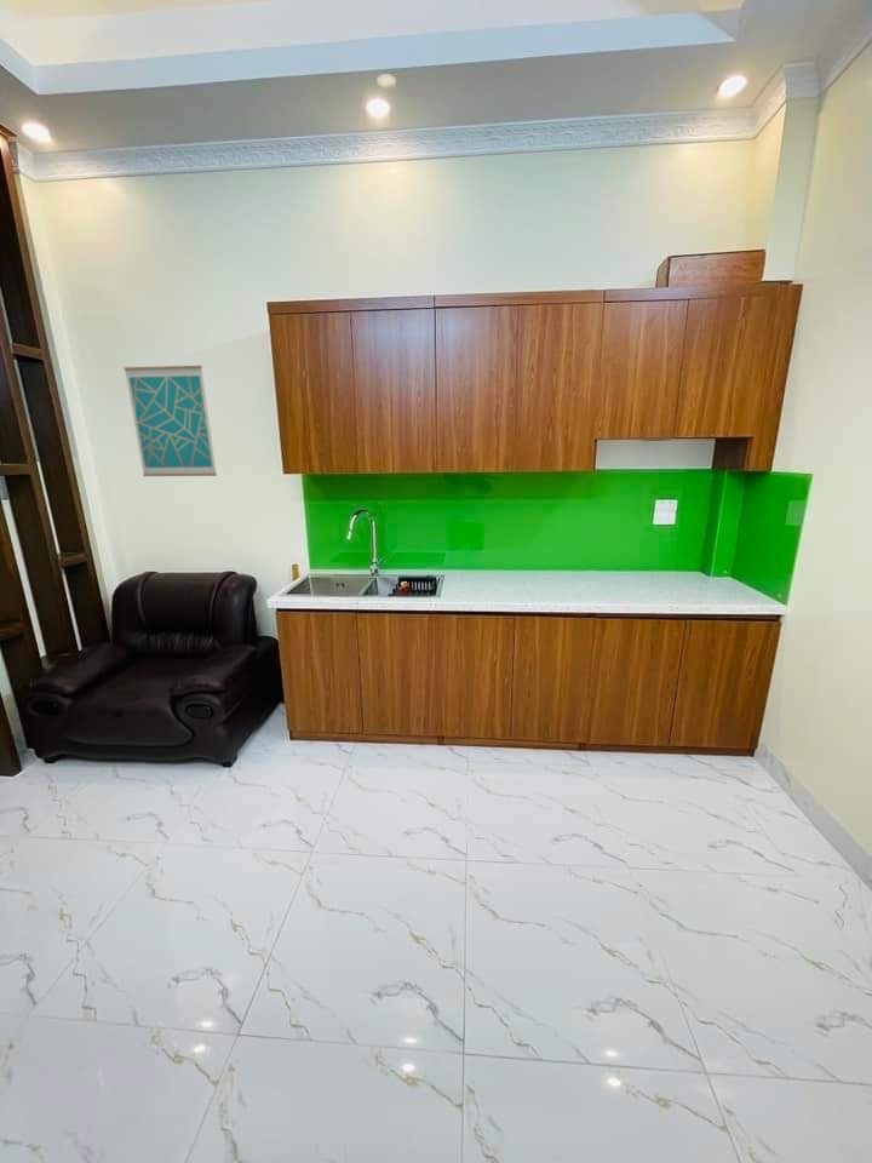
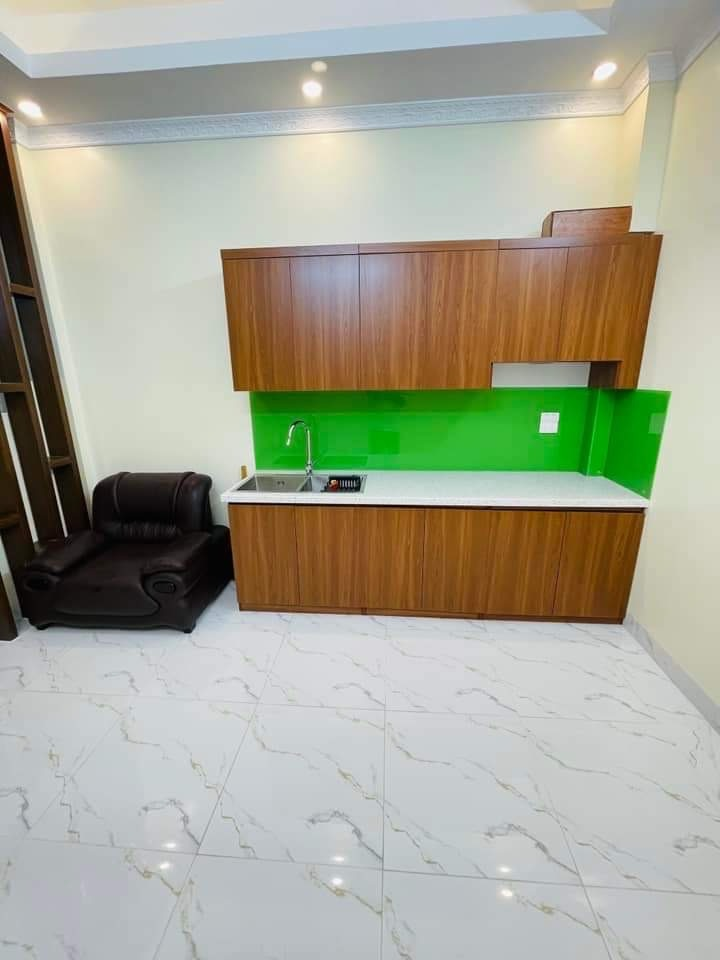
- wall art (171, 423)
